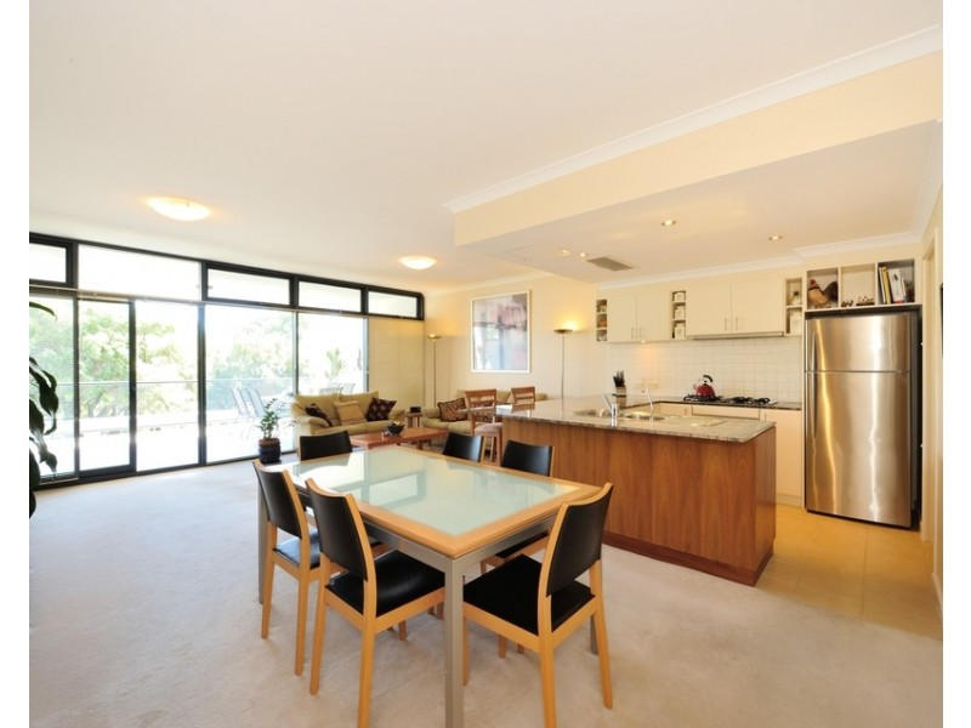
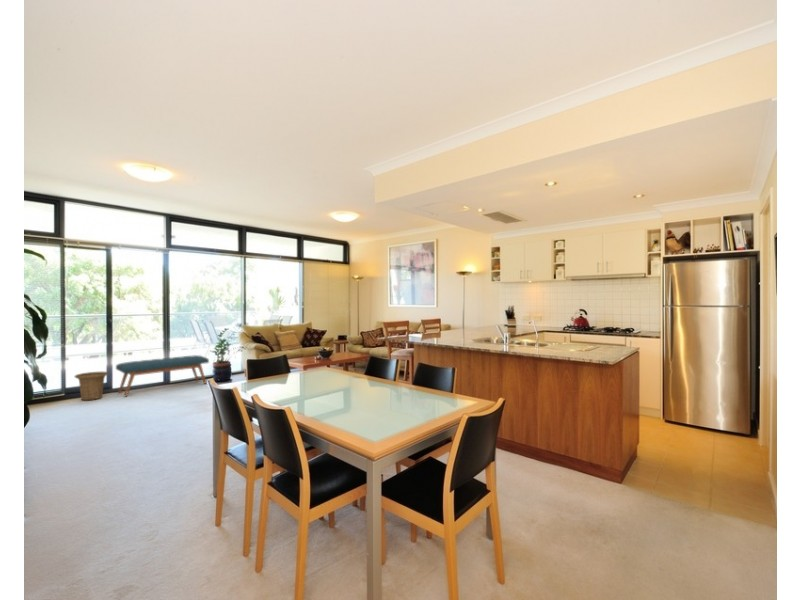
+ basket (91, 386)
+ bench (164, 371)
